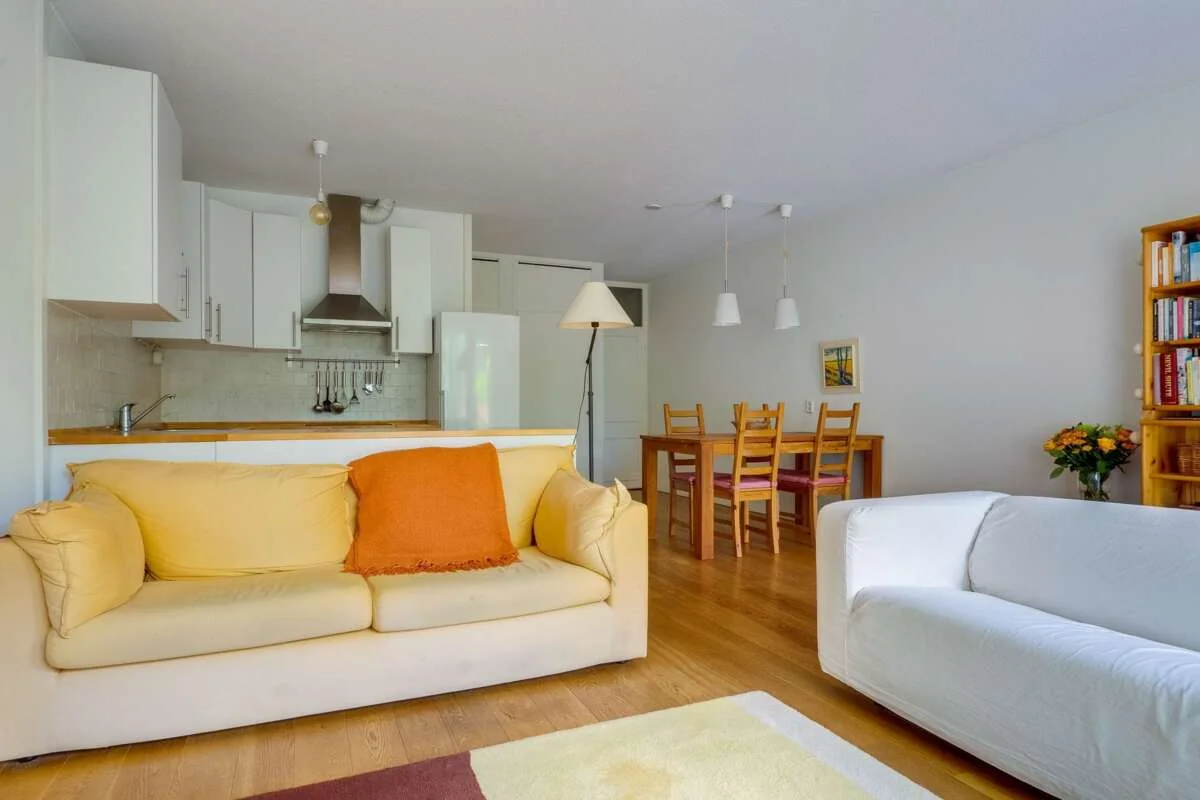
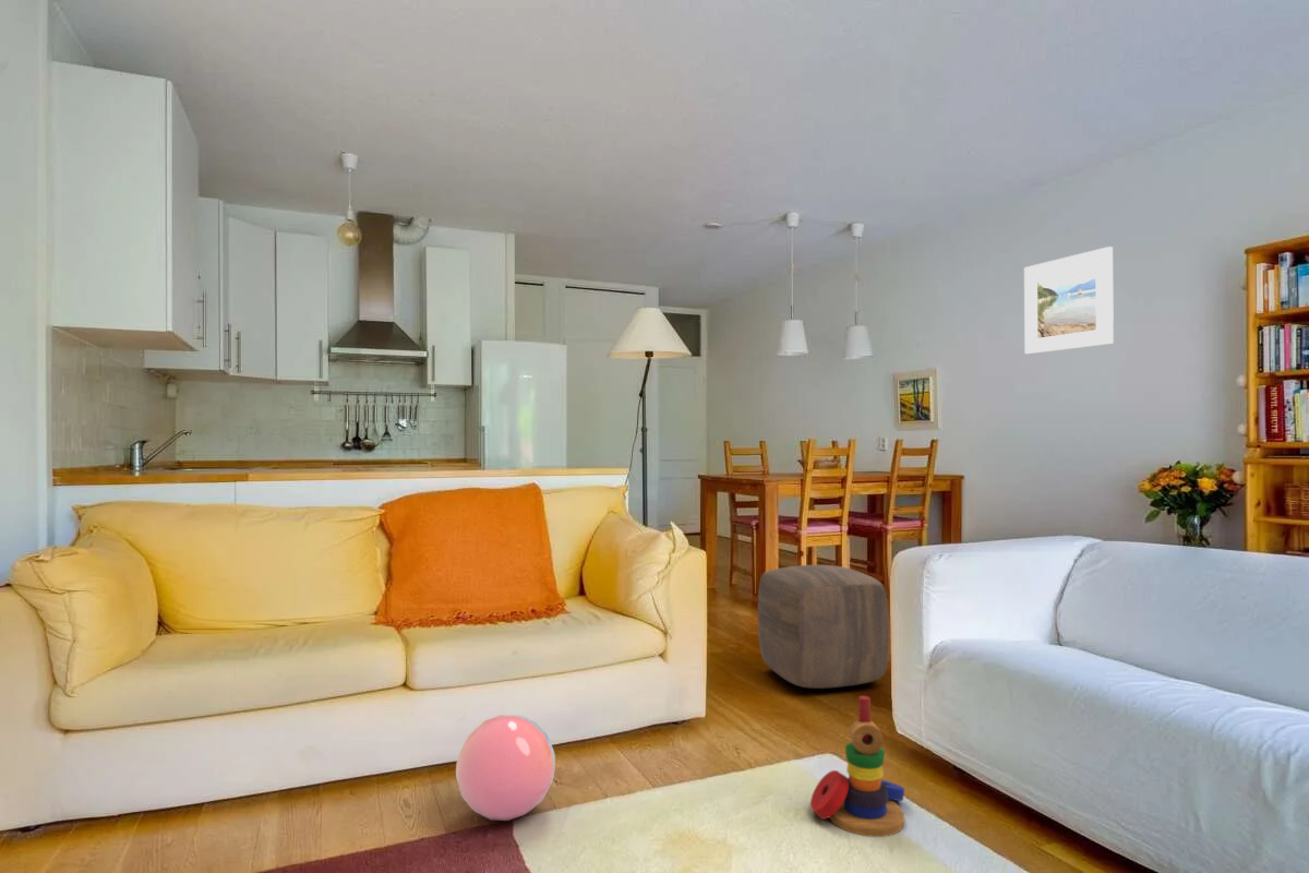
+ ottoman (820, 622)
+ stacking toy (860, 753)
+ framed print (1066, 302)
+ ball (506, 765)
